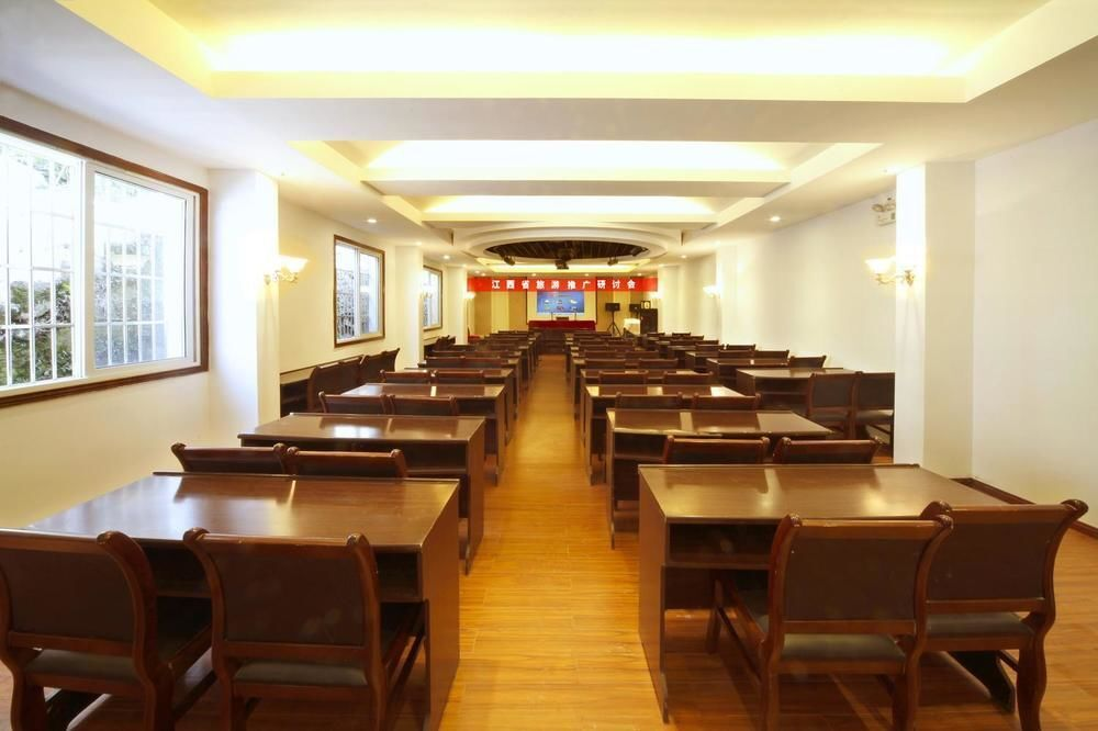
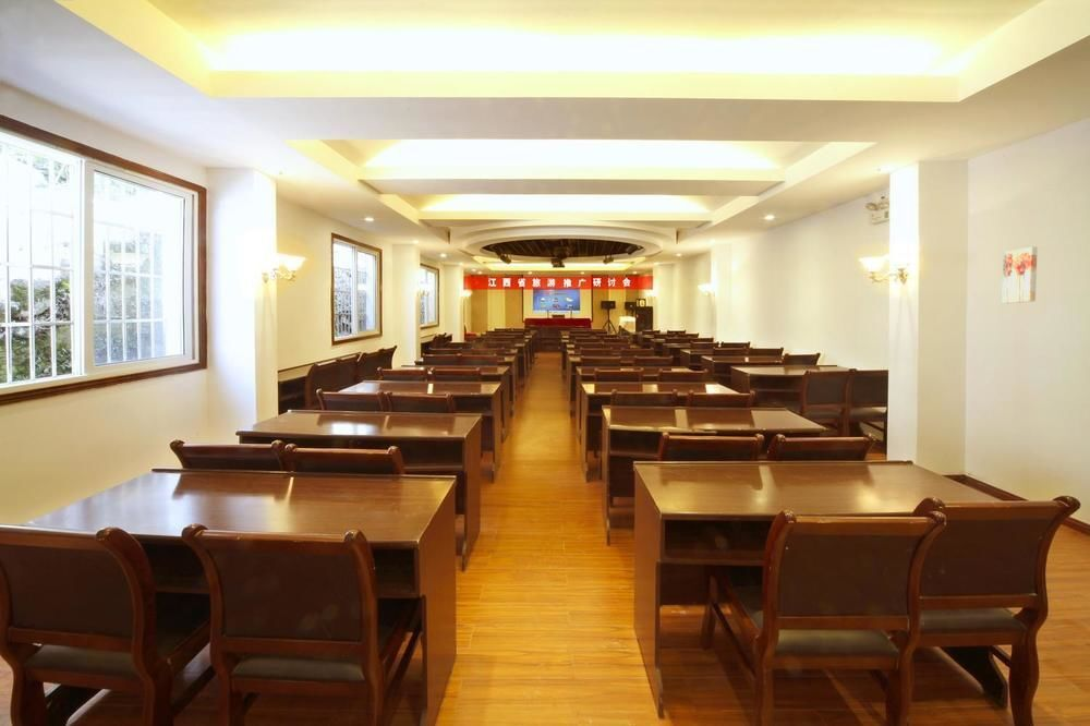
+ wall art (1018, 276)
